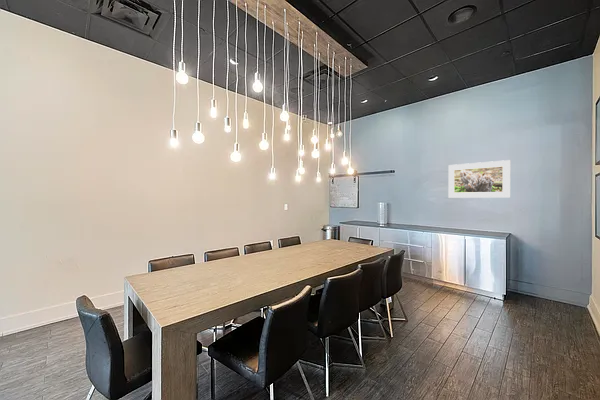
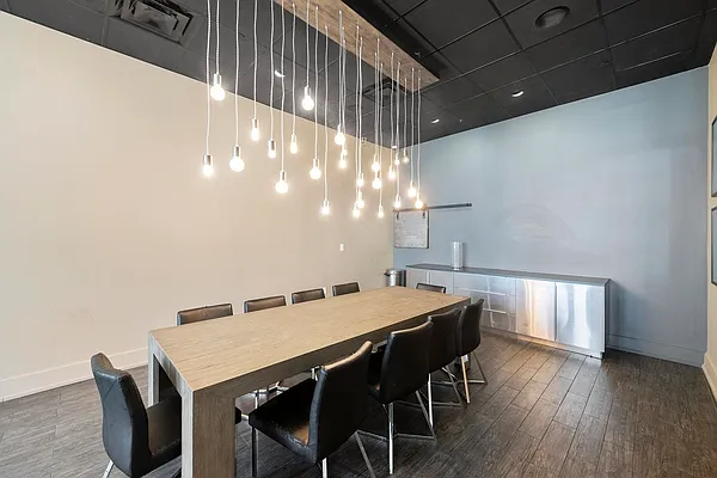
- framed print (477, 180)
